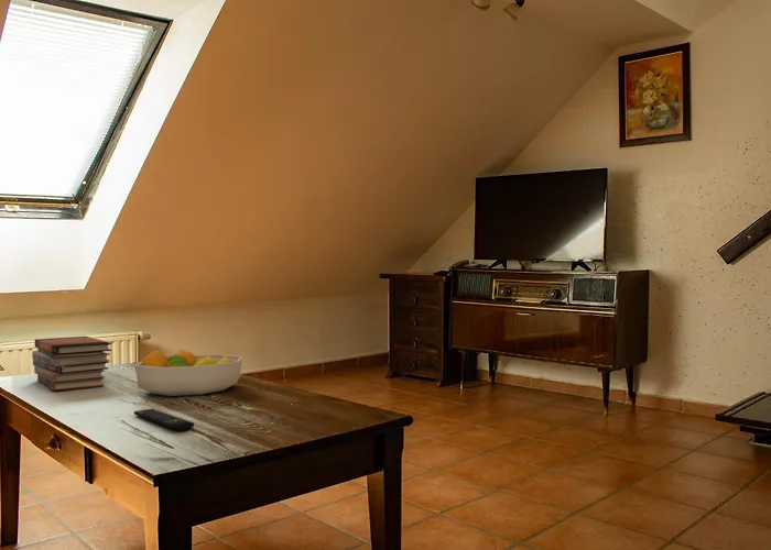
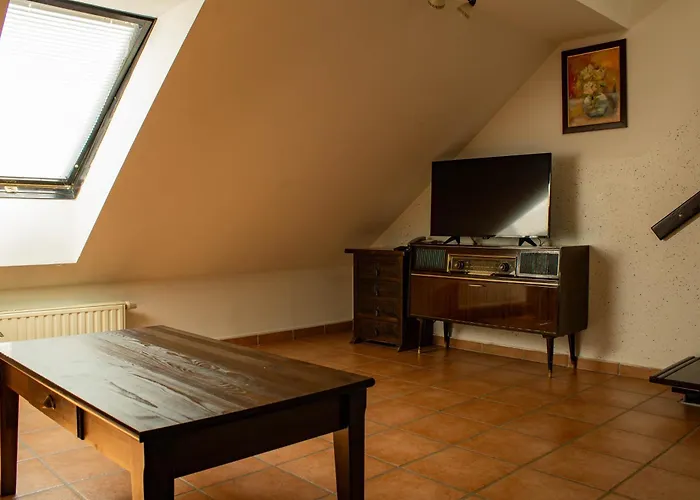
- remote control (162, 419)
- fruit bowl (191, 369)
- book stack (70, 361)
